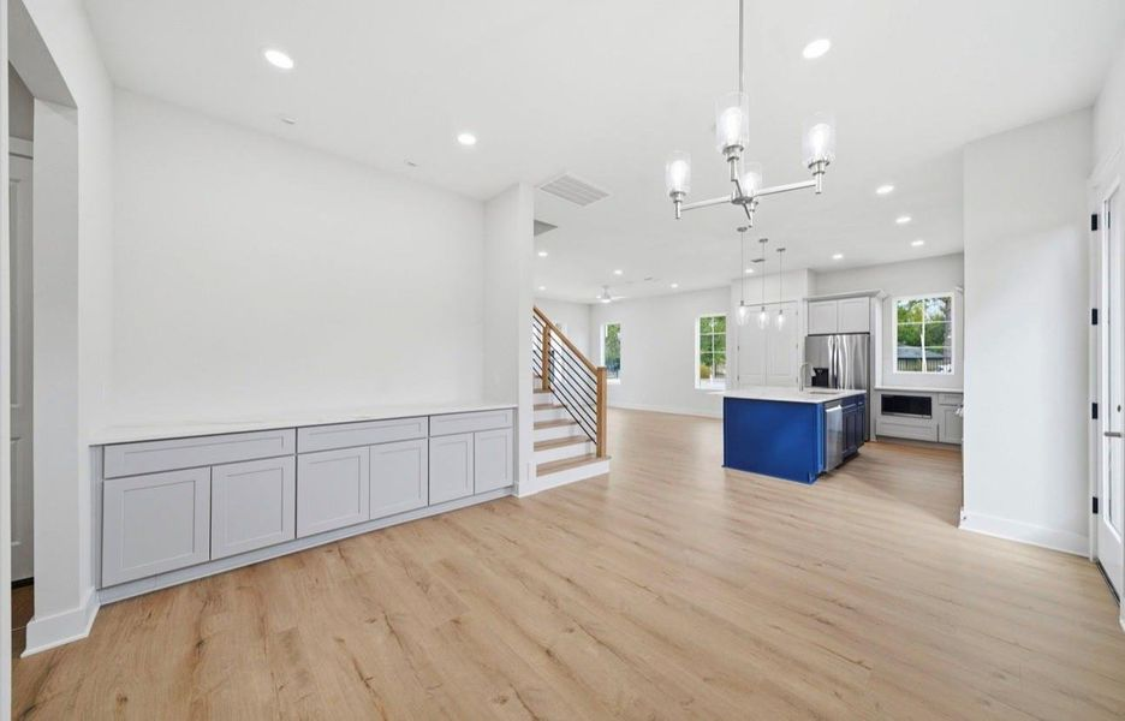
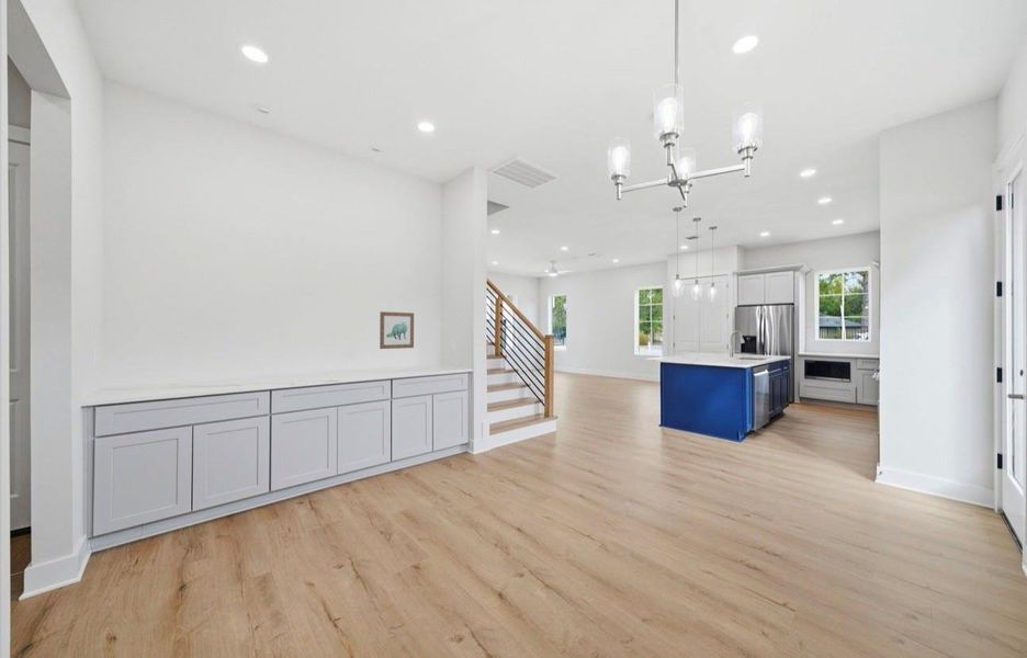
+ wall art (397, 330)
